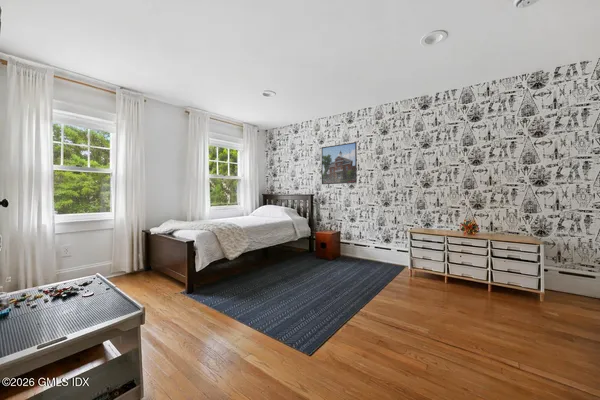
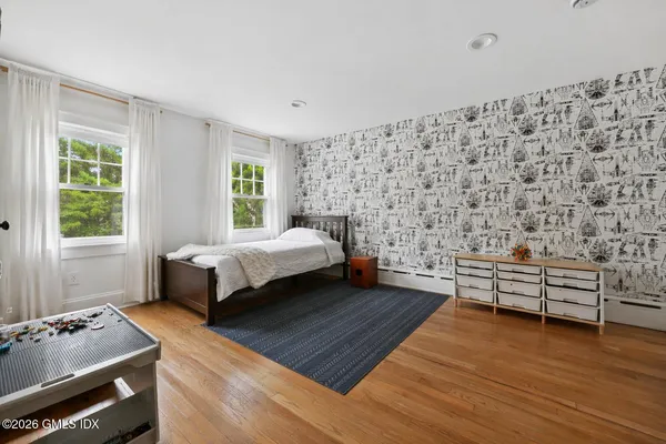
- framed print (338, 164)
